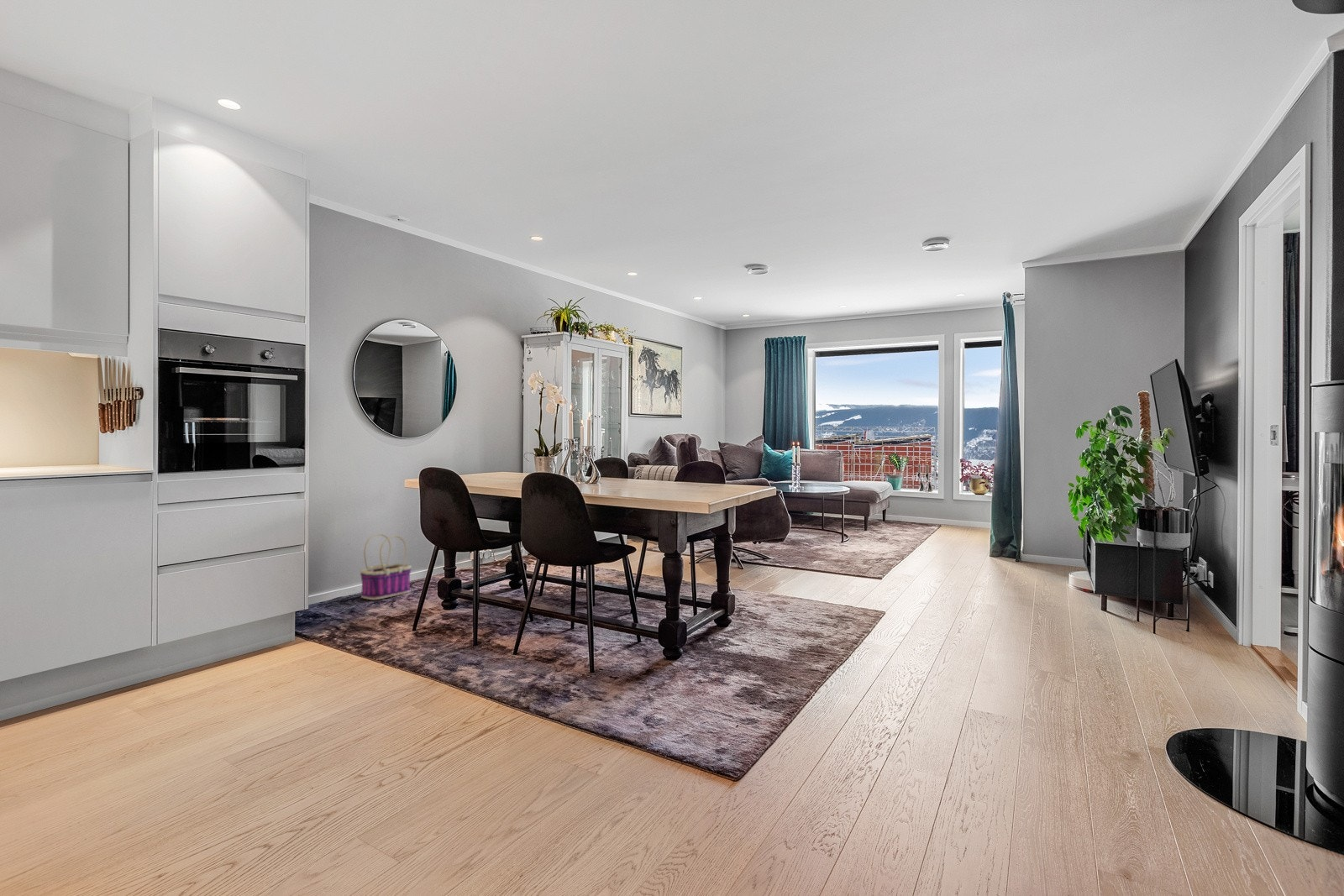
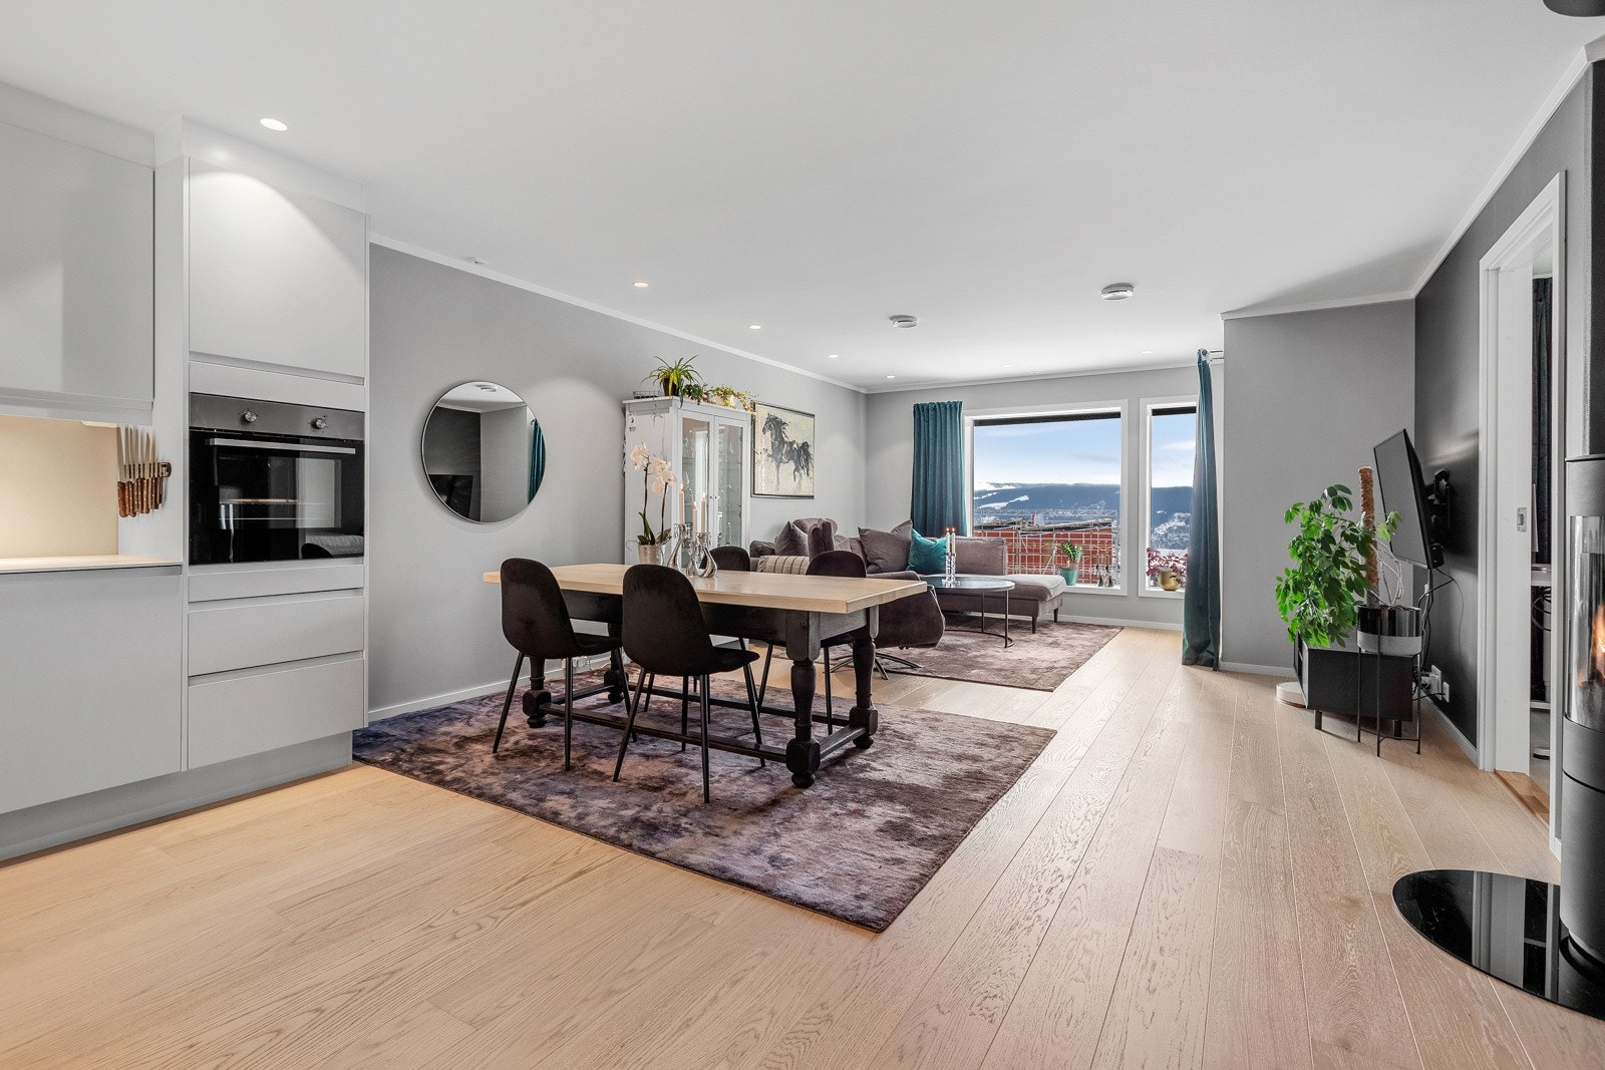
- basket (386, 564)
